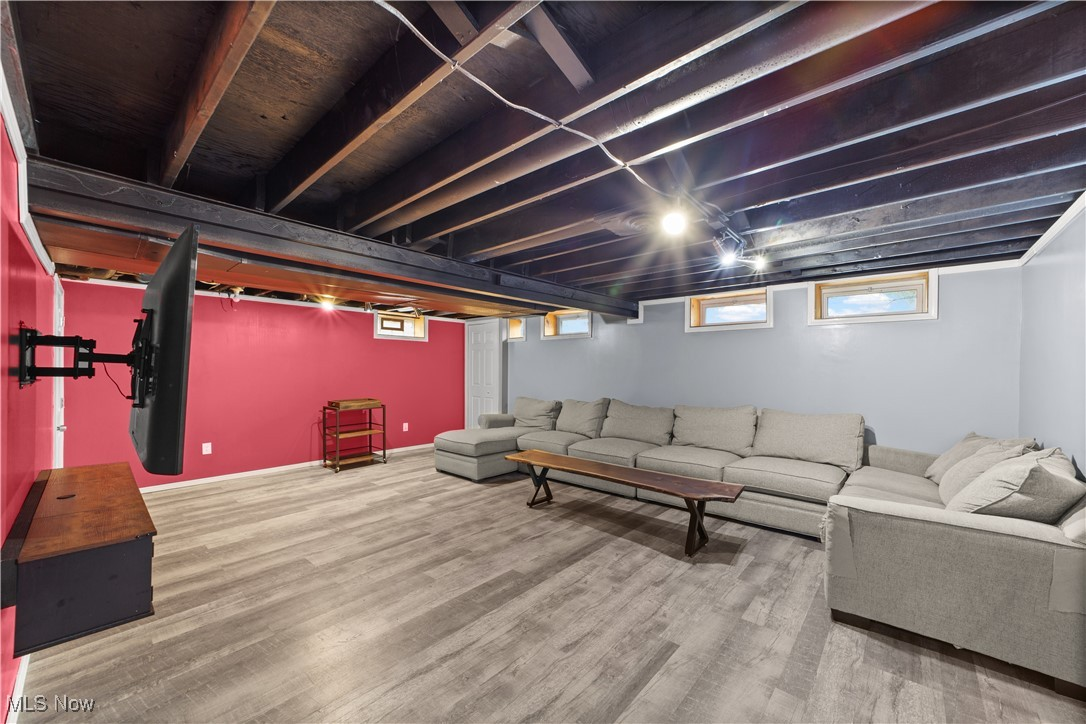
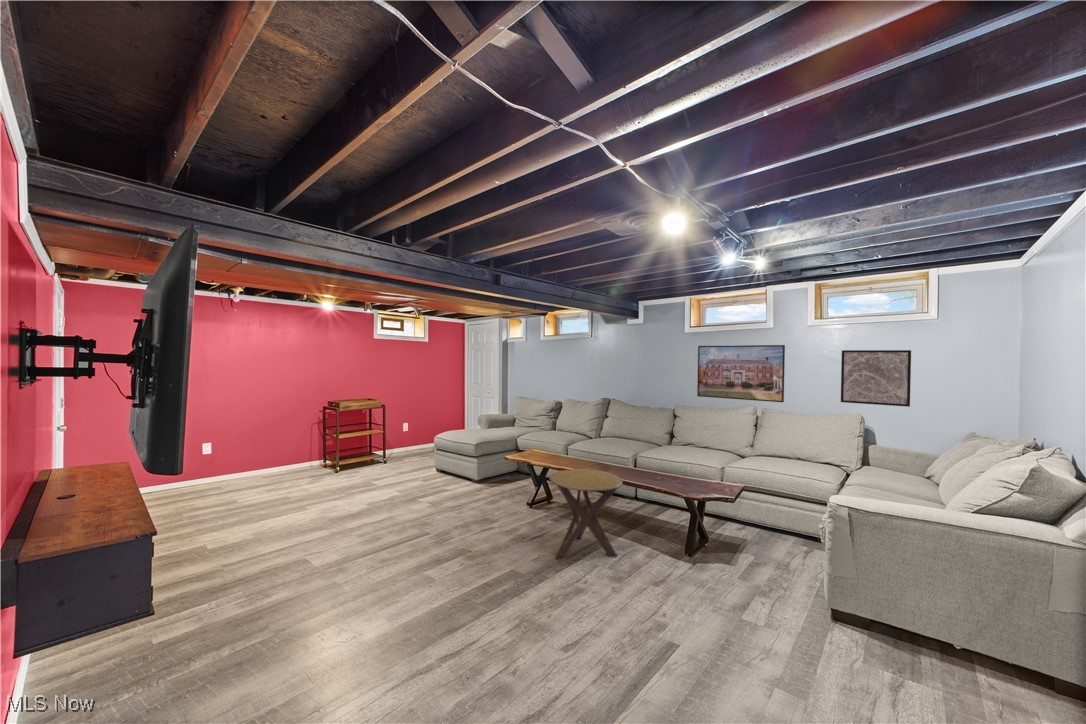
+ side table (585, 513)
+ wall art (874, 377)
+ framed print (738, 372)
